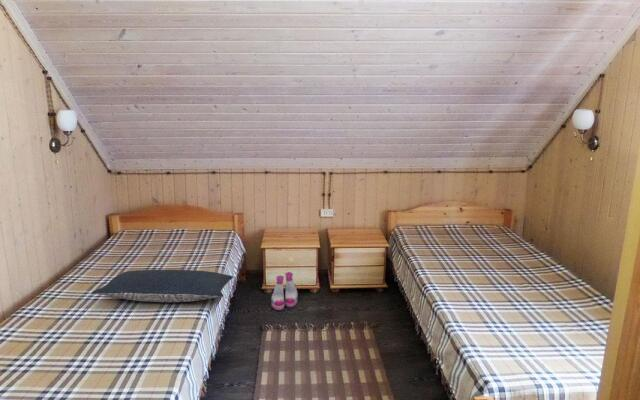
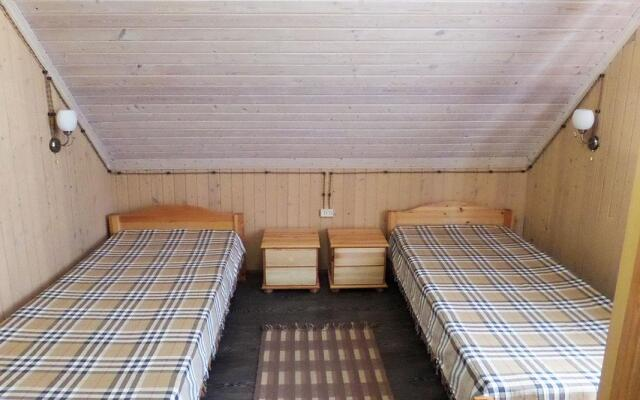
- boots (285, 288)
- pillow (168, 284)
